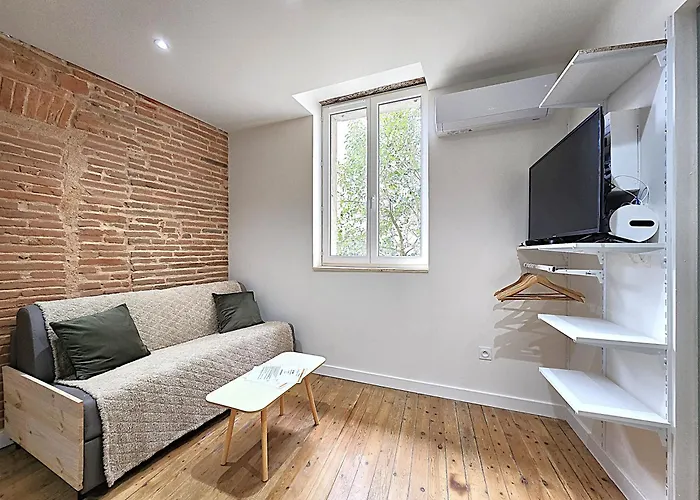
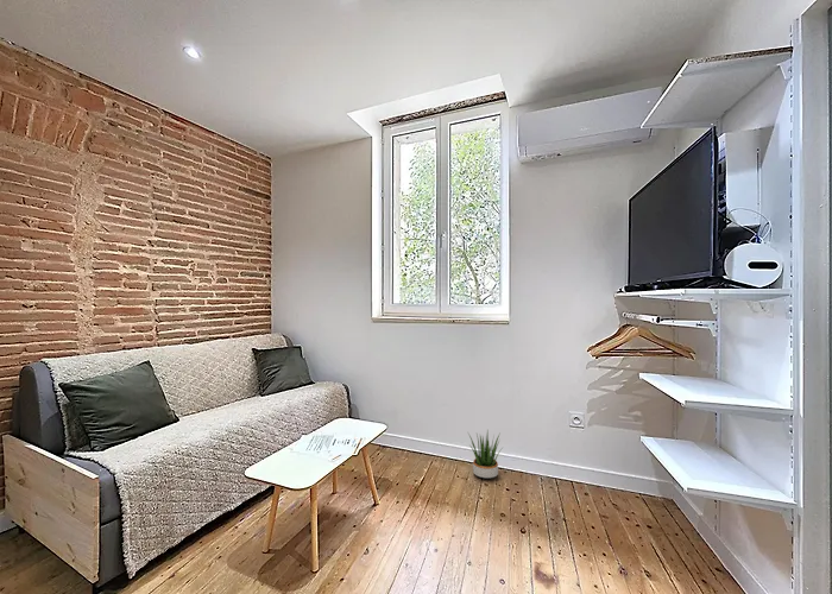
+ potted plant (485, 454)
